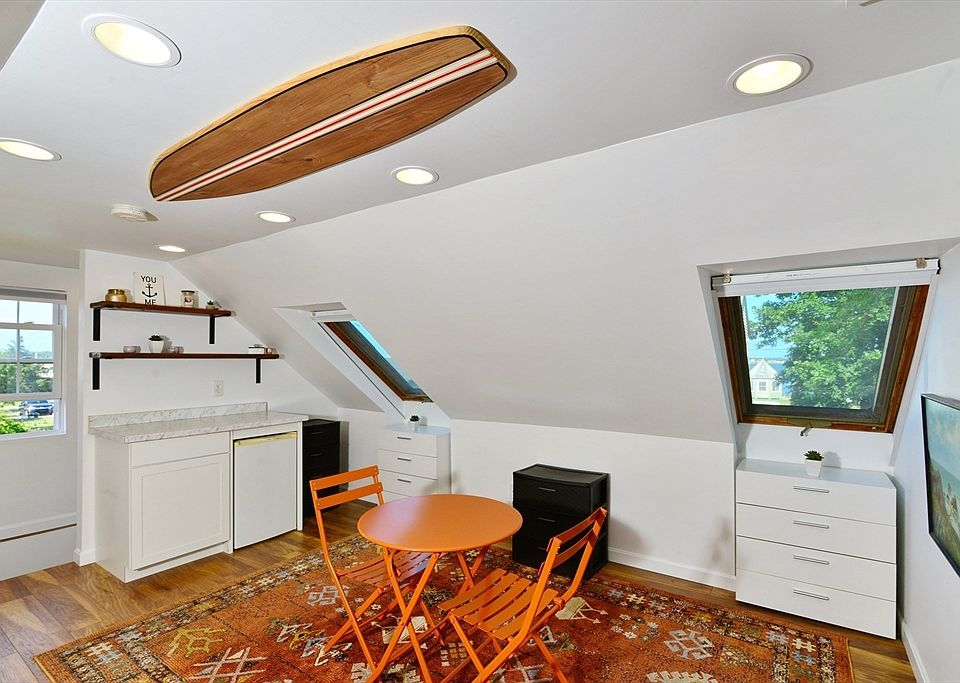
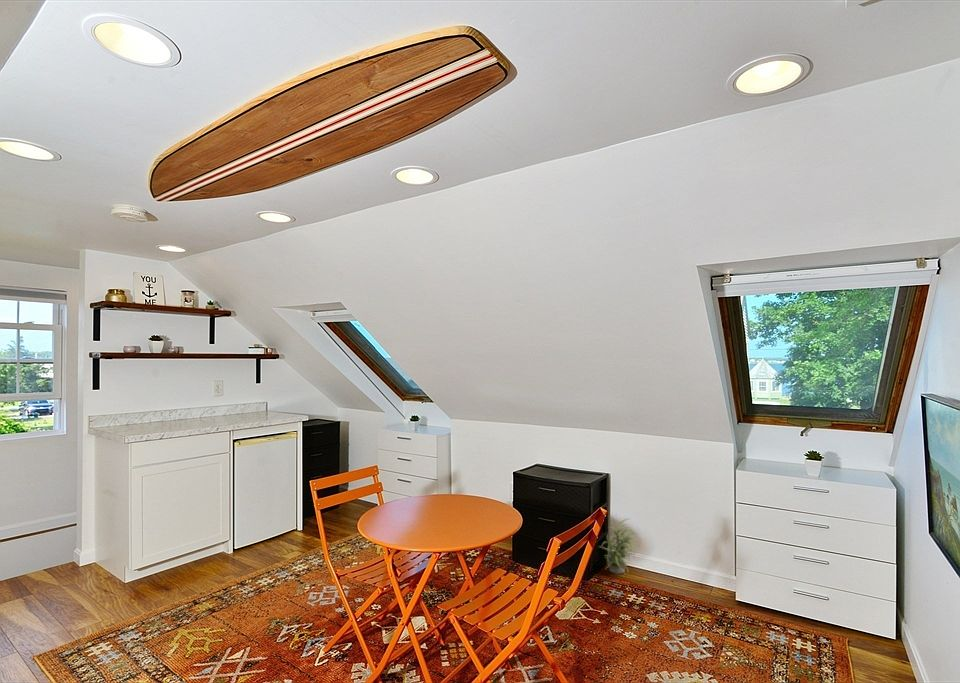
+ potted plant (620, 546)
